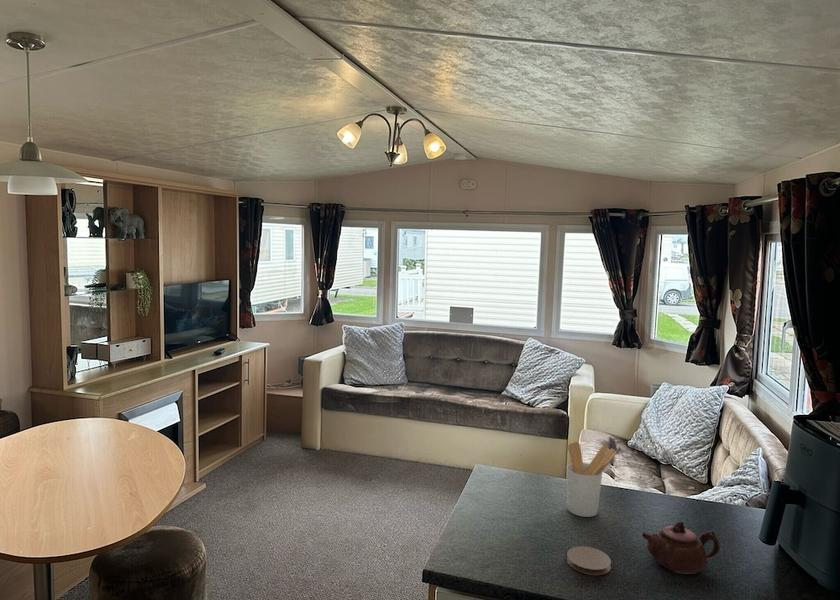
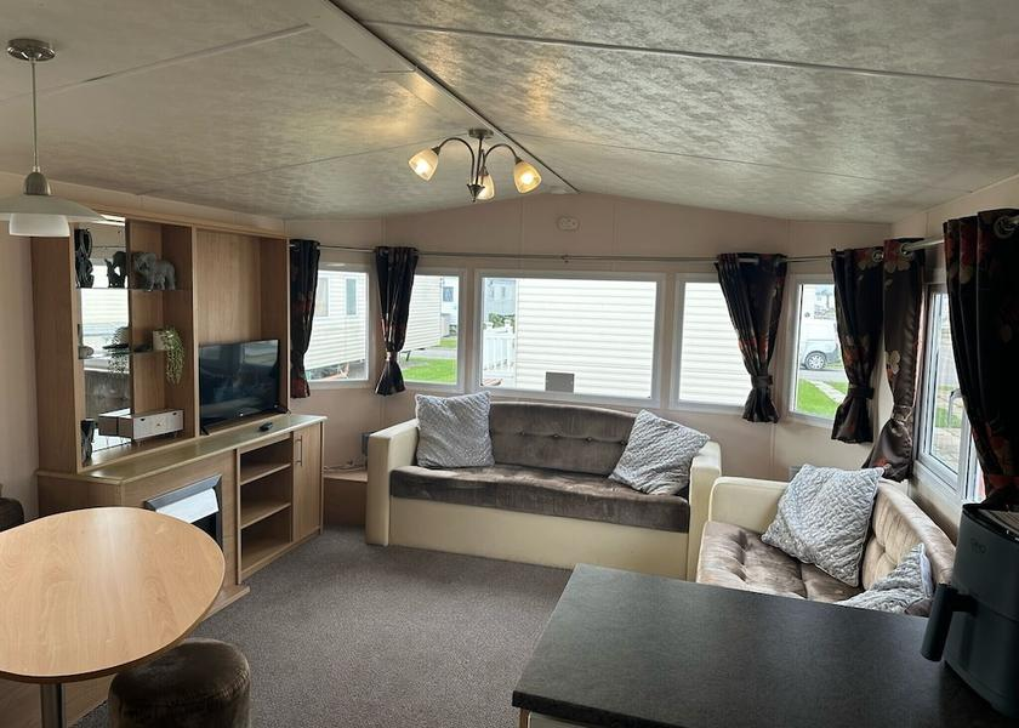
- coaster (588, 560)
- utensil holder (591, 478)
- teapot (680, 543)
